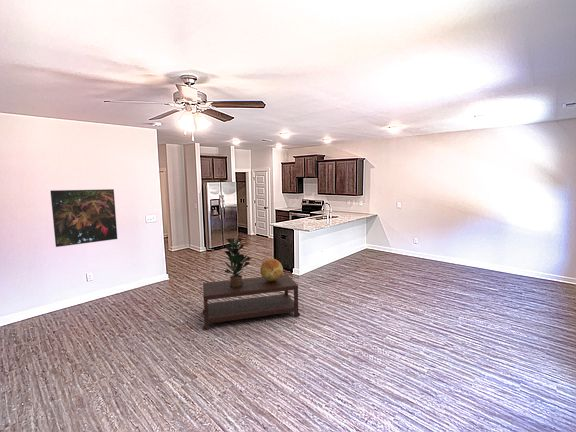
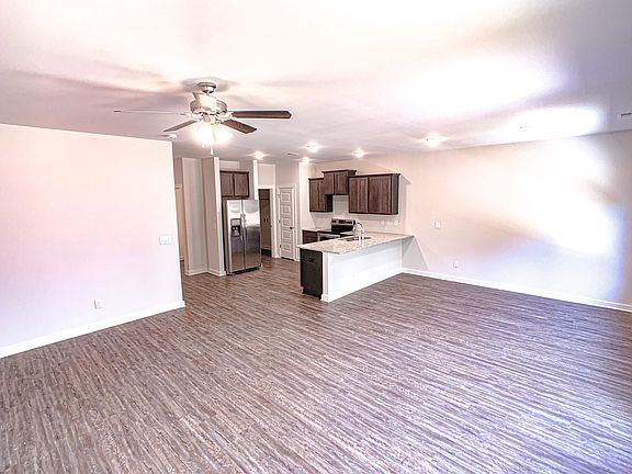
- coffee table (250, 299)
- potted plant (238, 261)
- decorative sphere (271, 269)
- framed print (86, 216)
